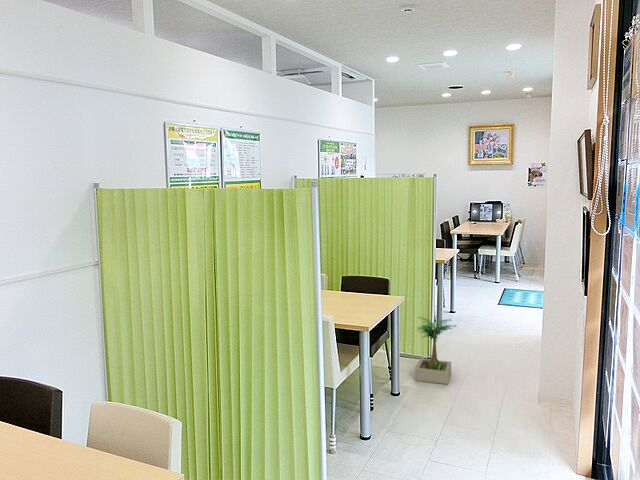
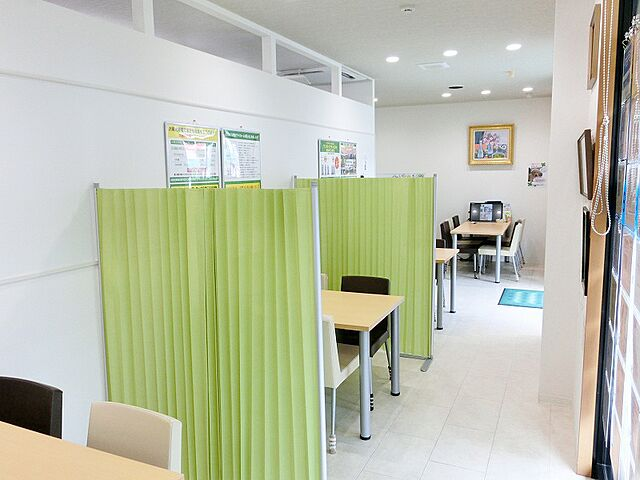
- potted plant (435, 347)
